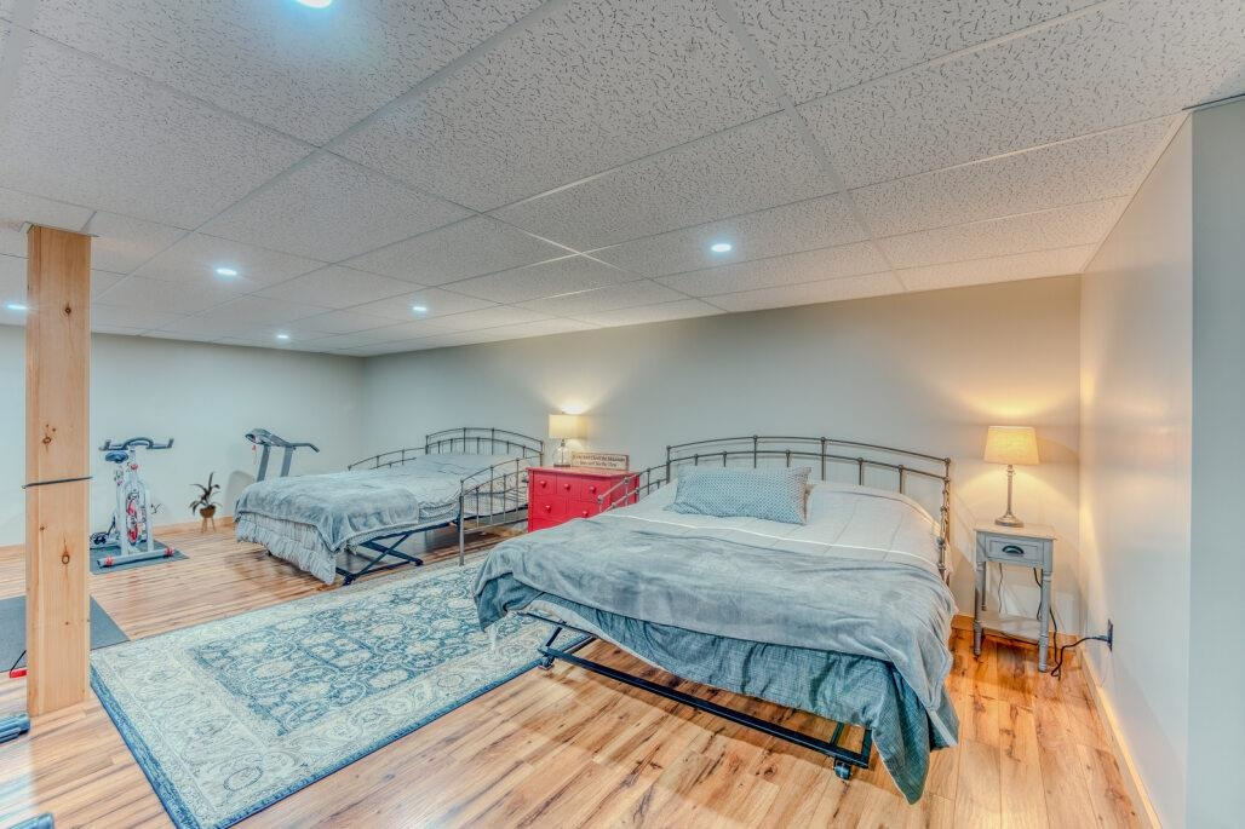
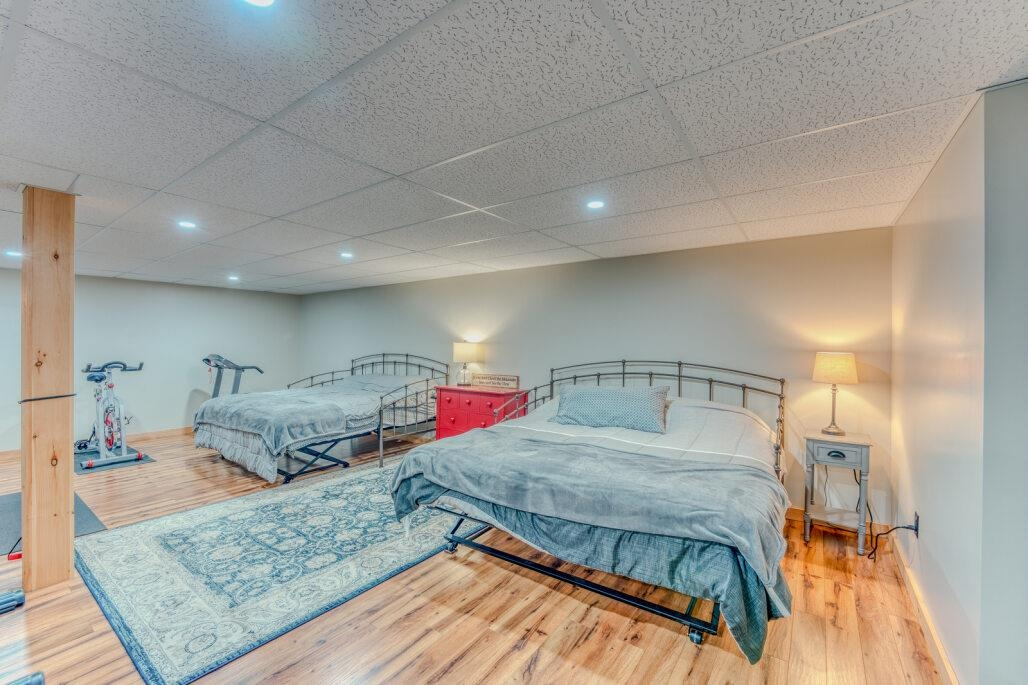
- house plant (203, 502)
